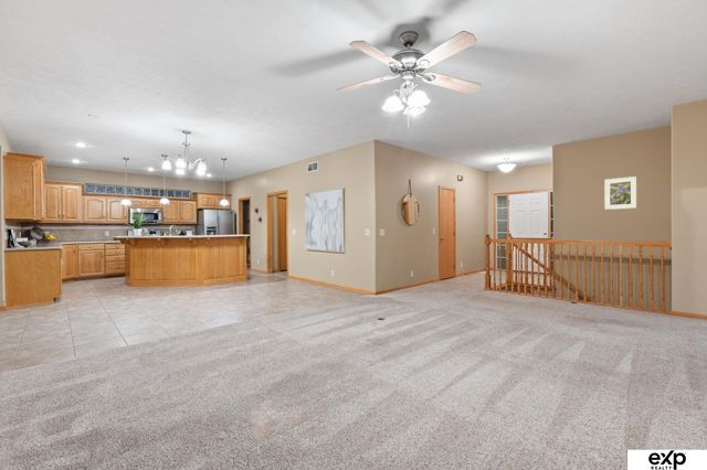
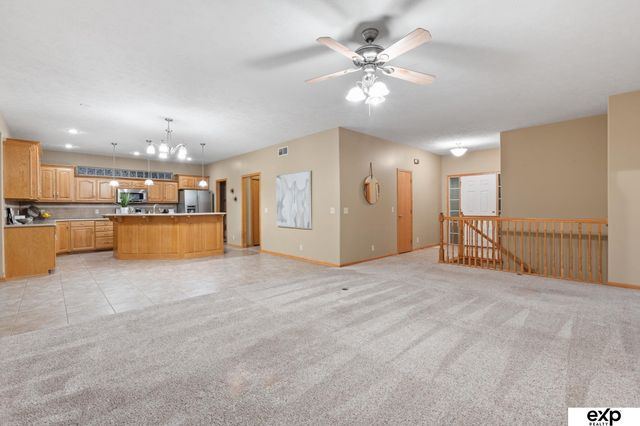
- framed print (620, 193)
